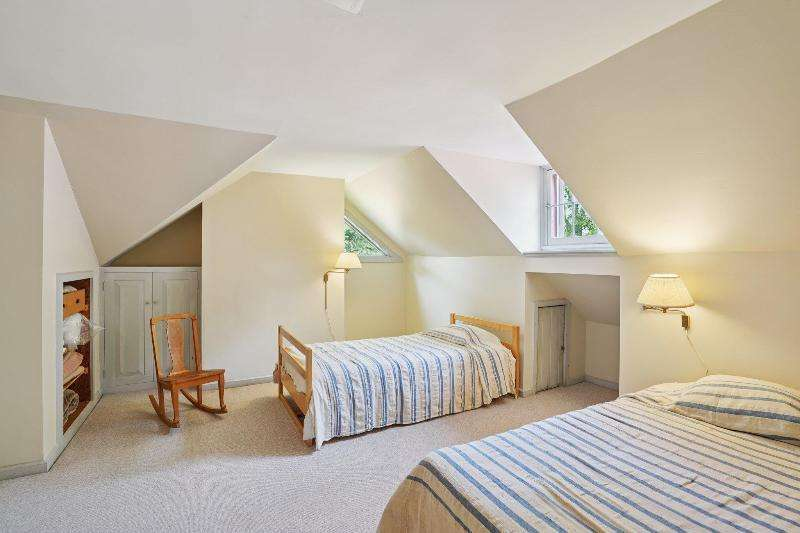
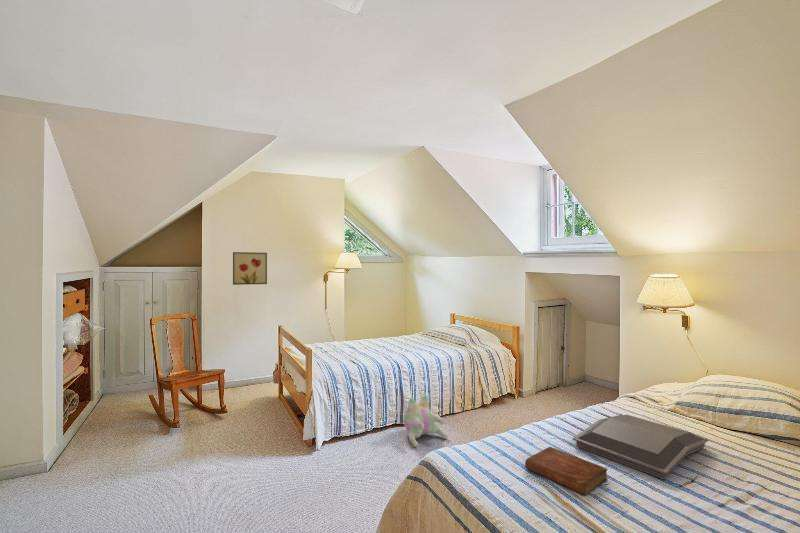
+ plush toy (421, 417)
+ bible (565, 469)
+ serving tray (640, 437)
+ wall art (250, 268)
